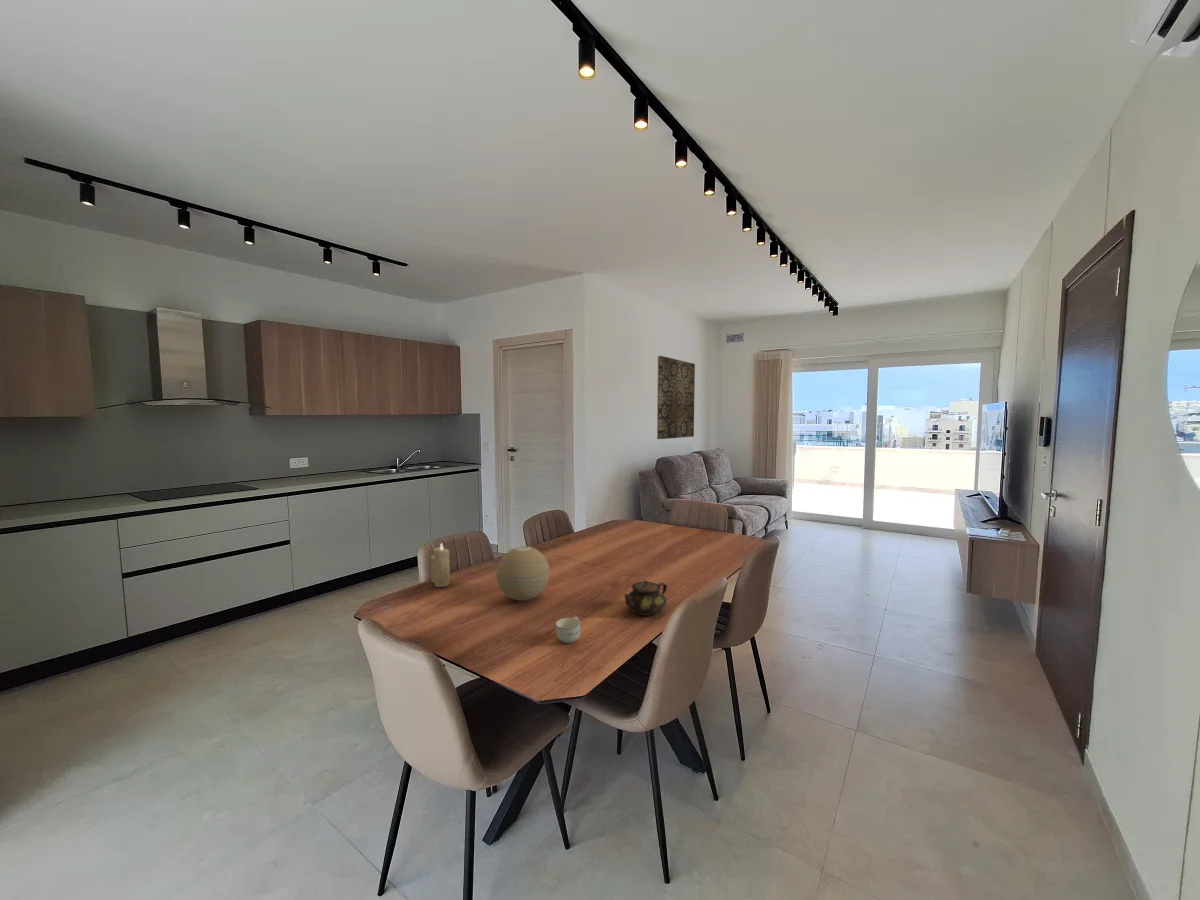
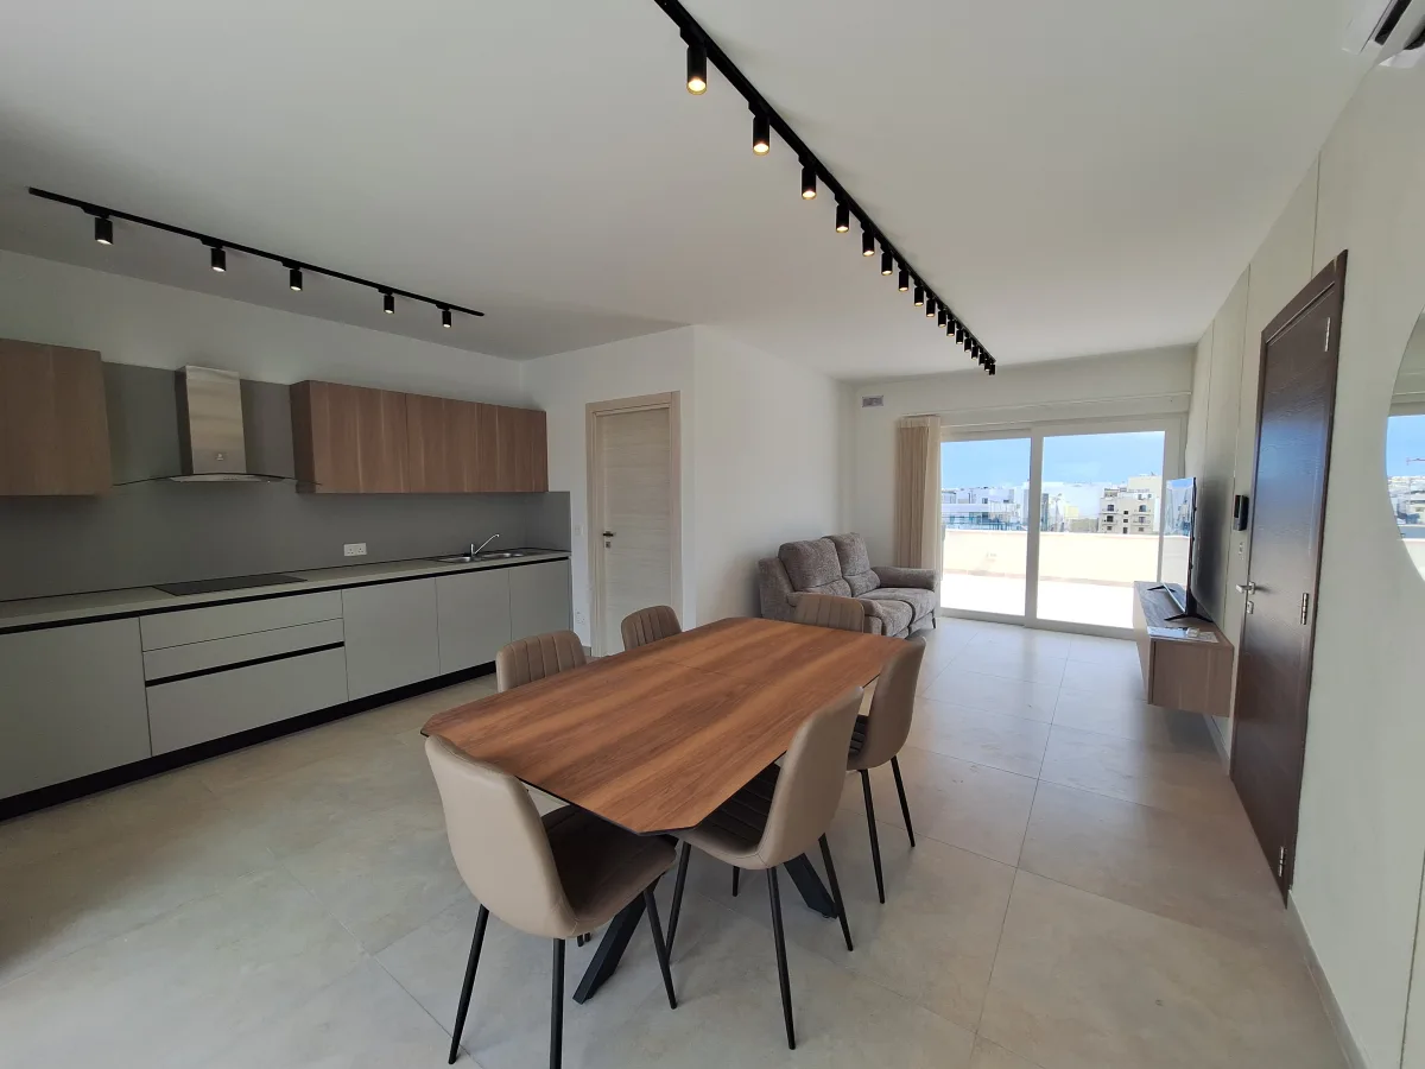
- cup (570, 629)
- teapot (645, 595)
- decorative orb (523, 573)
- wall art (677, 399)
- candle (440, 562)
